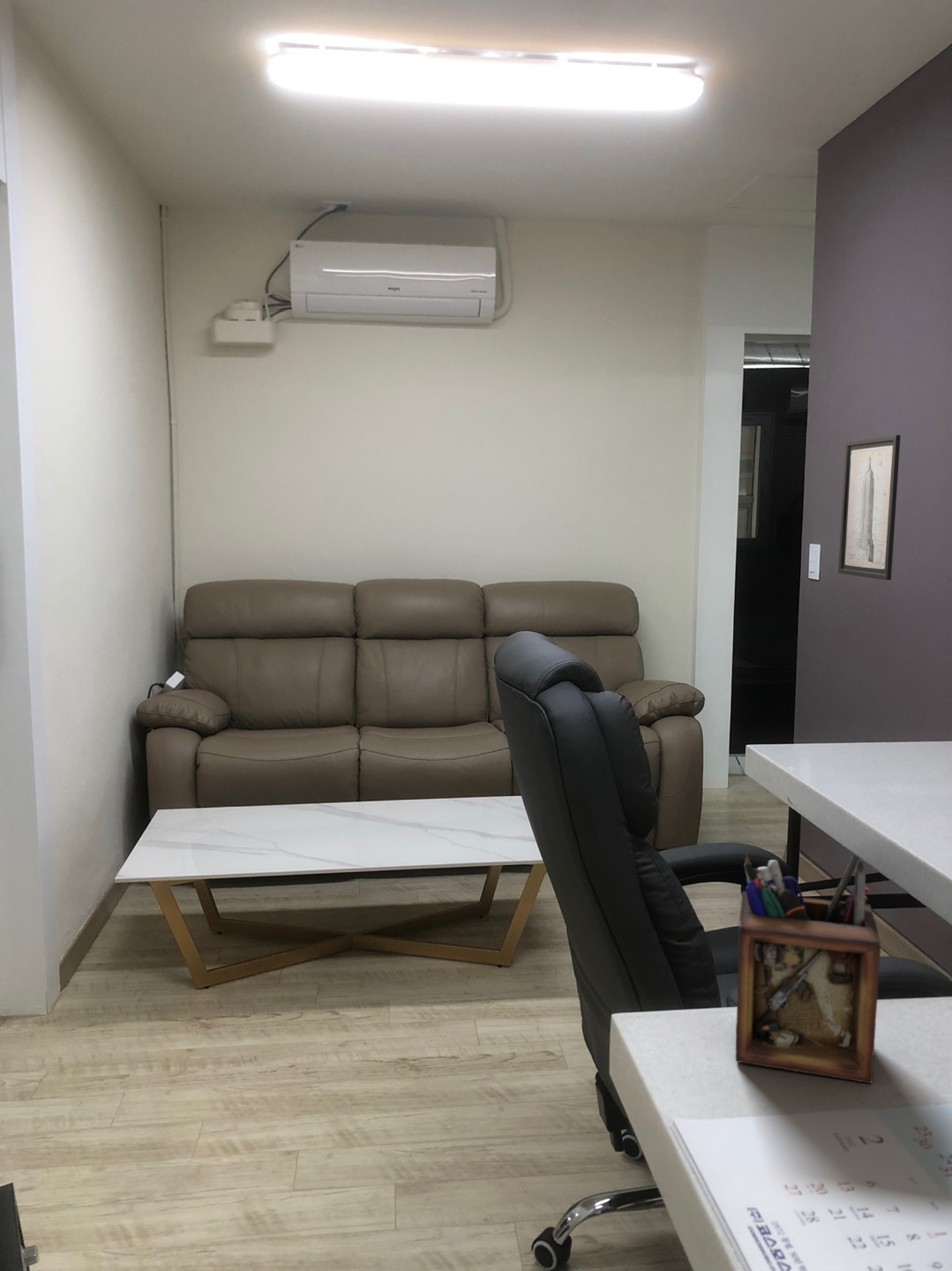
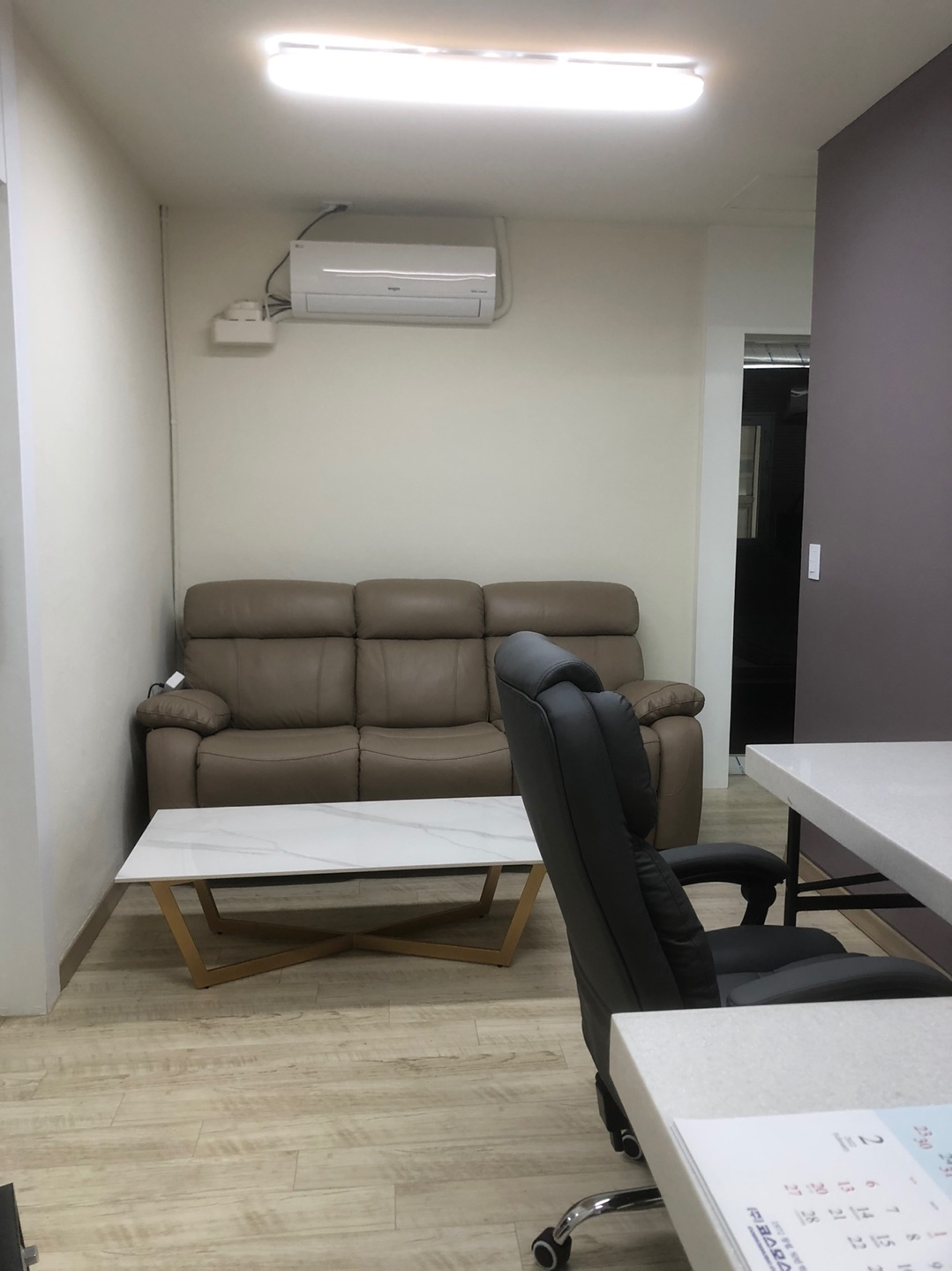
- wall art (867, 508)
- desk organizer (805, 956)
